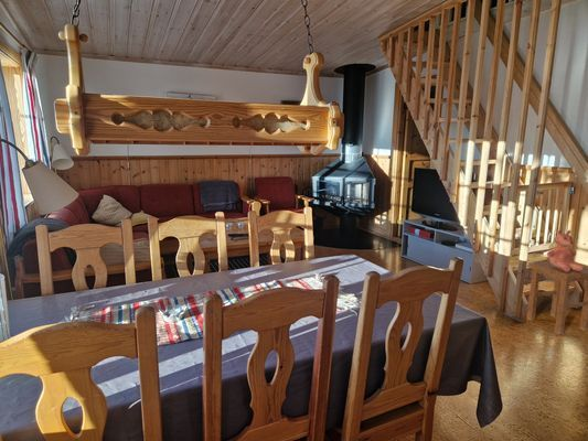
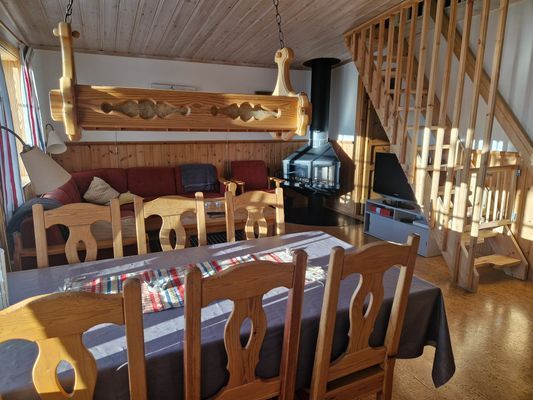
- teddy bear (567, 249)
- stool (559, 295)
